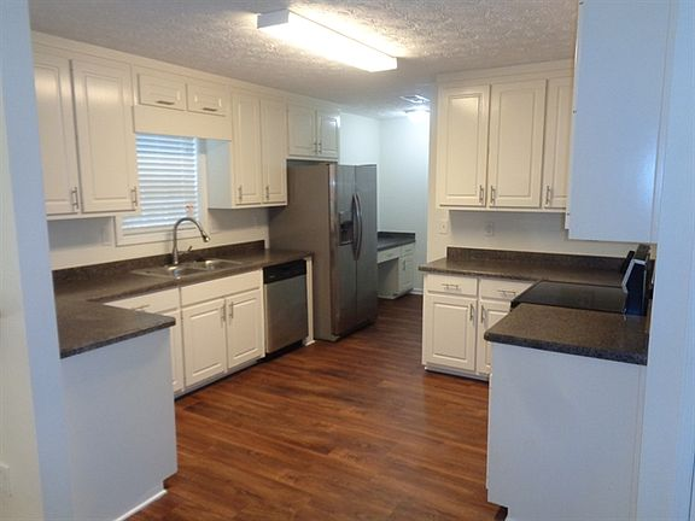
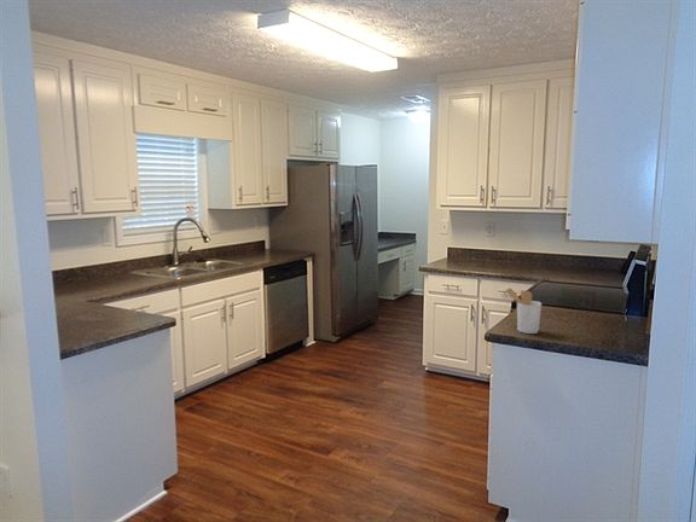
+ utensil holder (522, 309)
